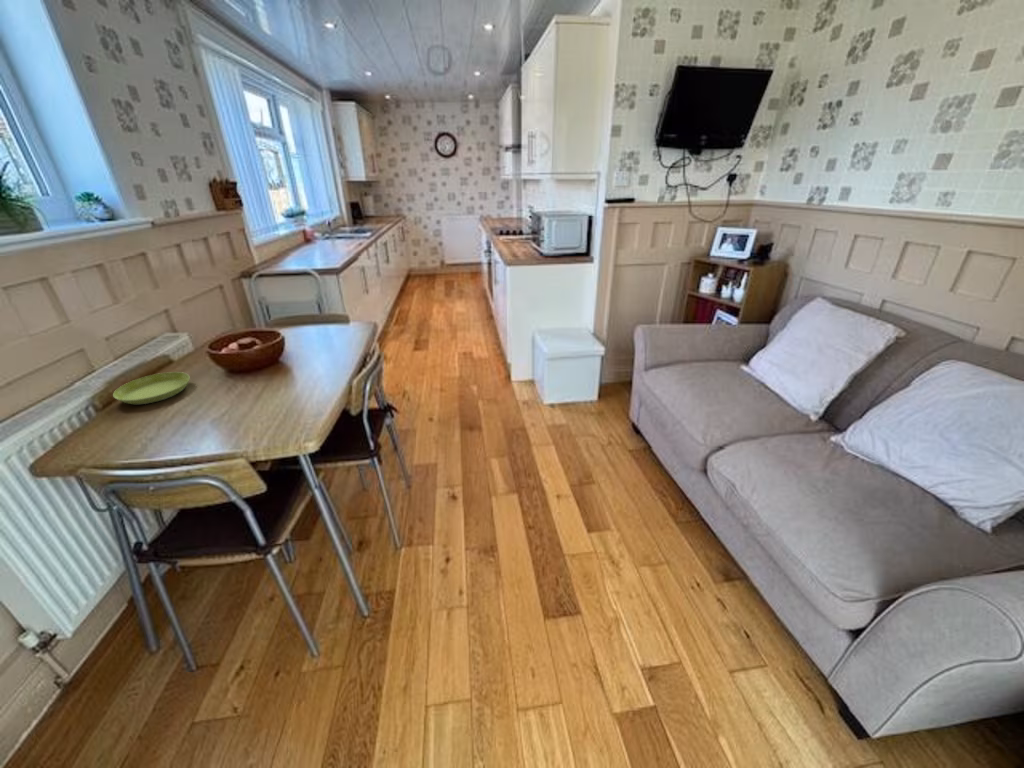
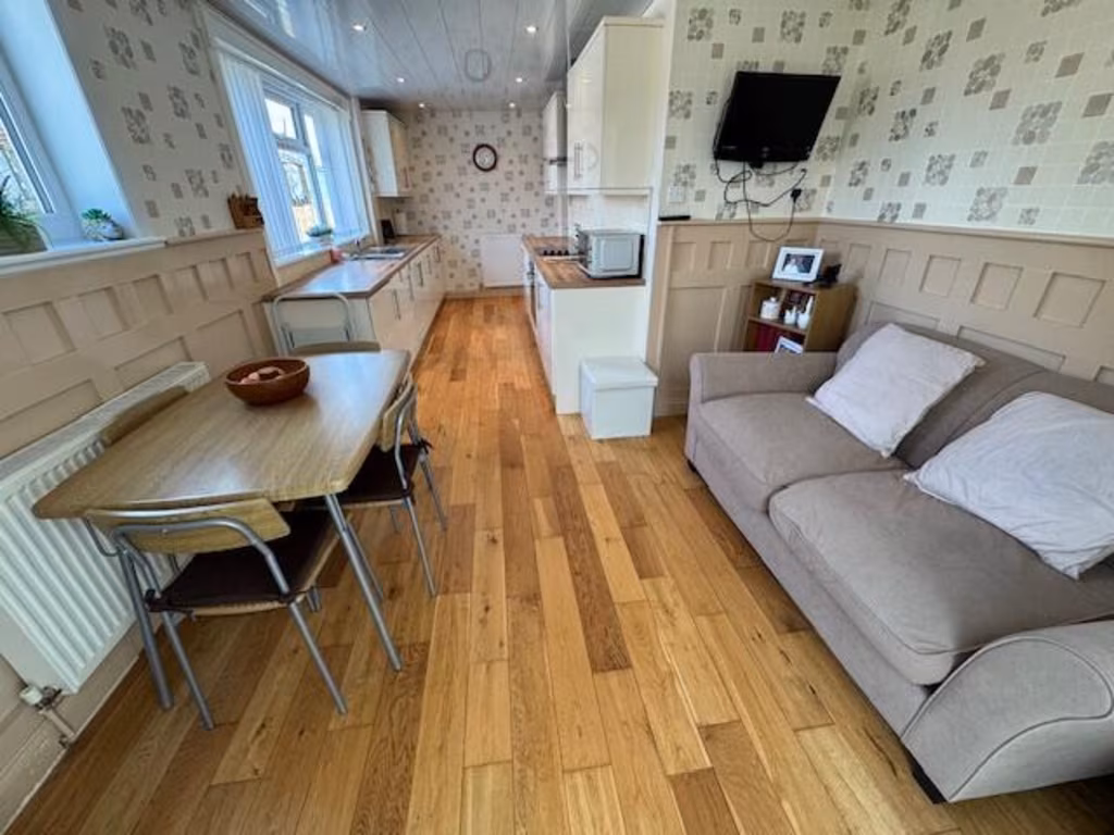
- saucer (154, 389)
